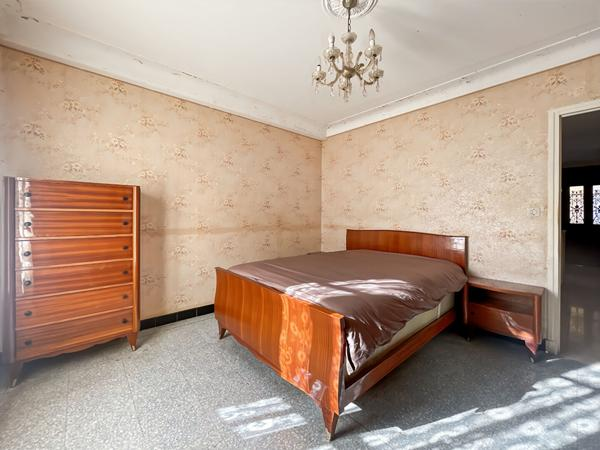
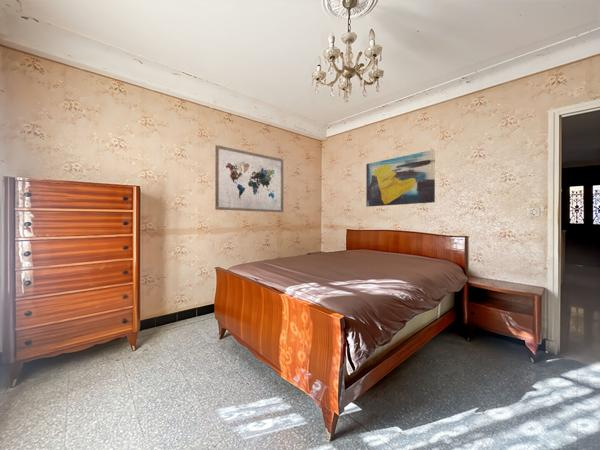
+ wall art (397, 181)
+ wall art (252, 182)
